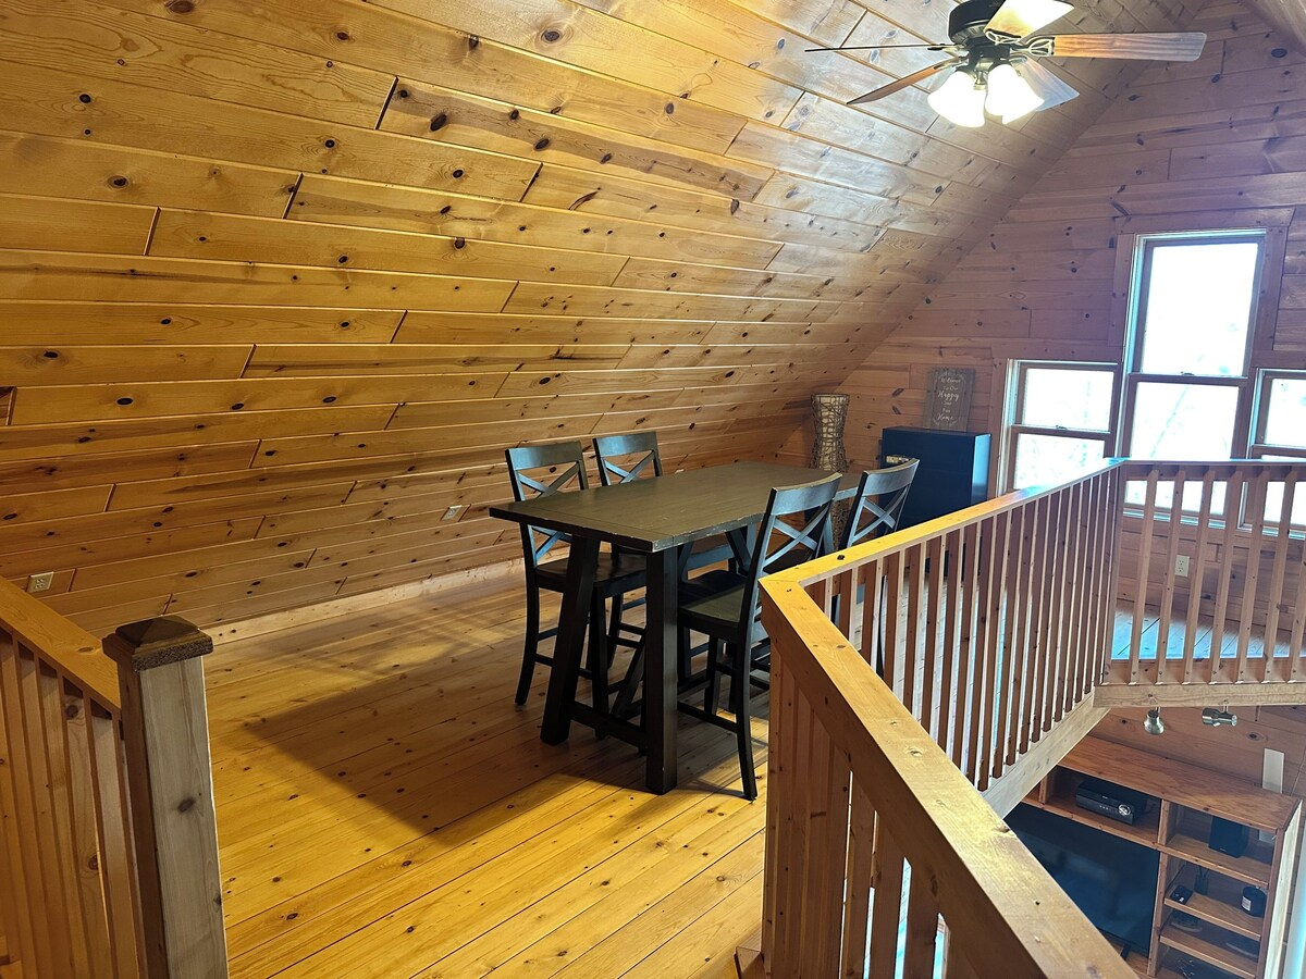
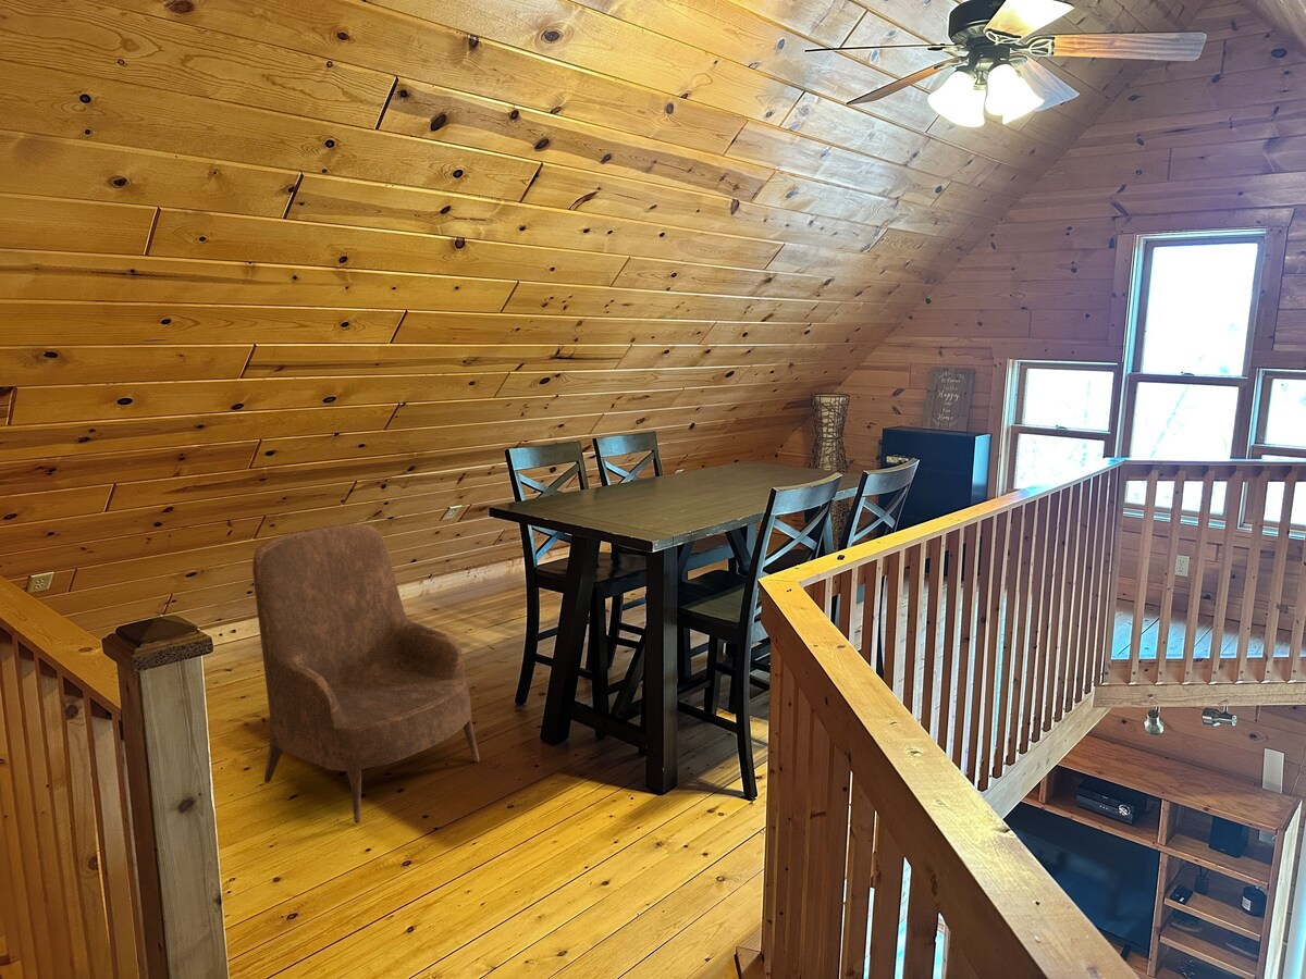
+ armchair (369, 657)
